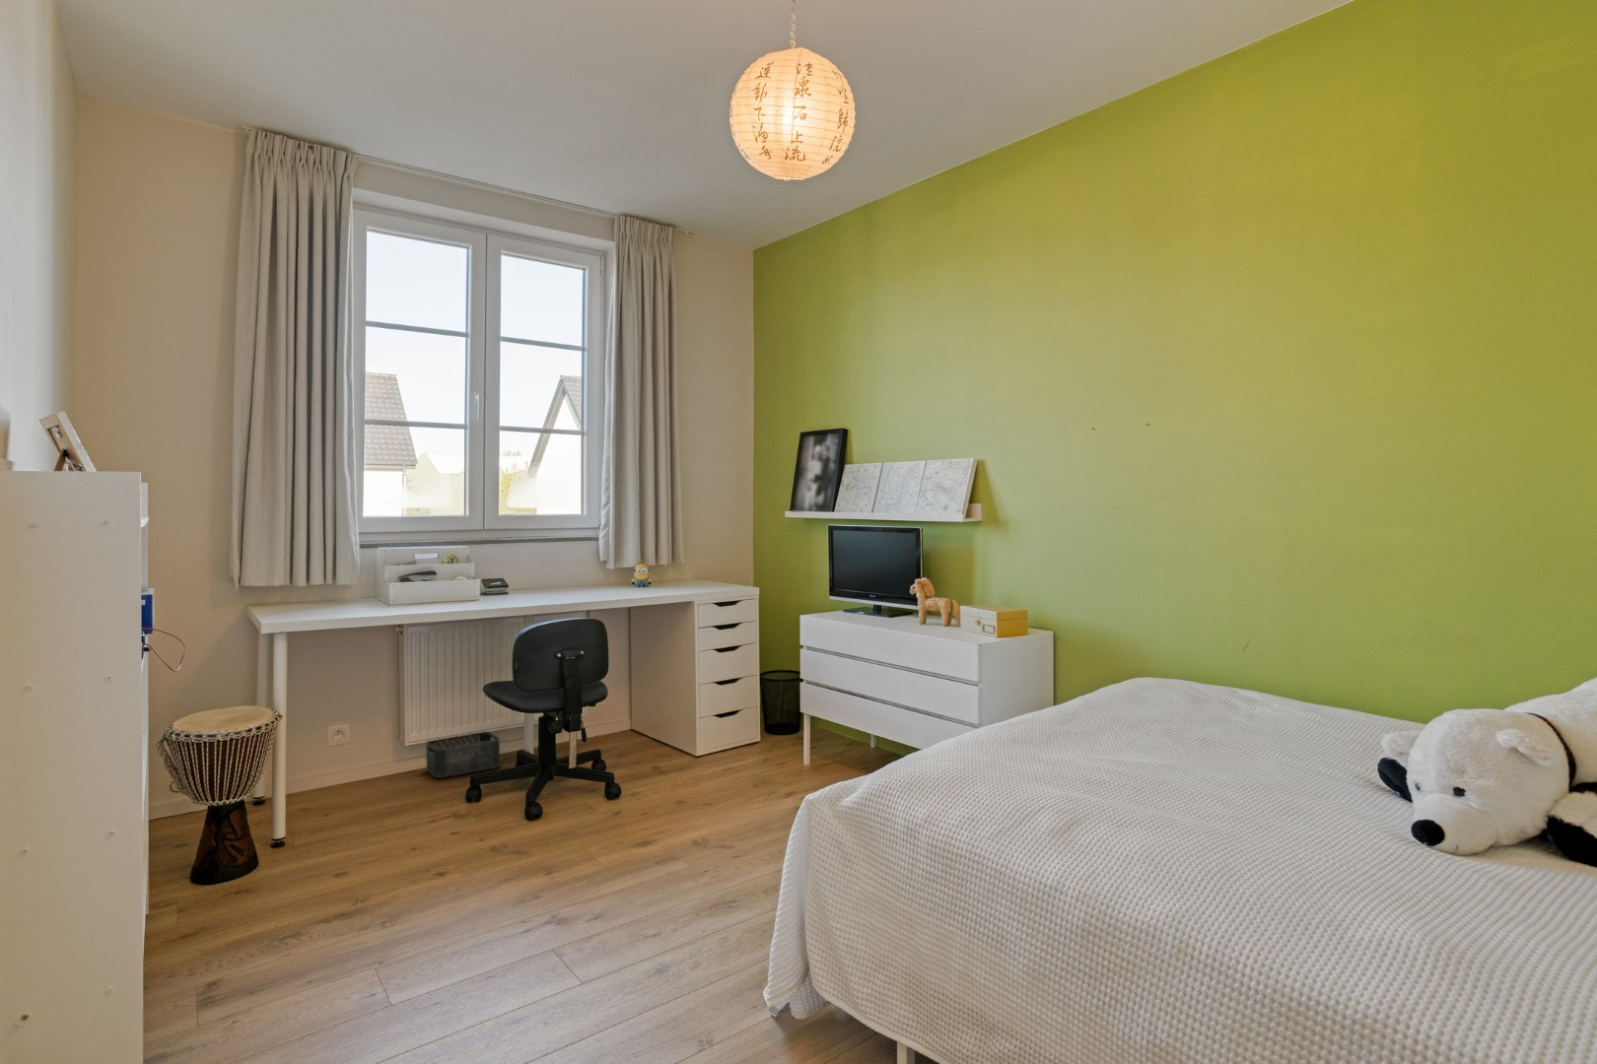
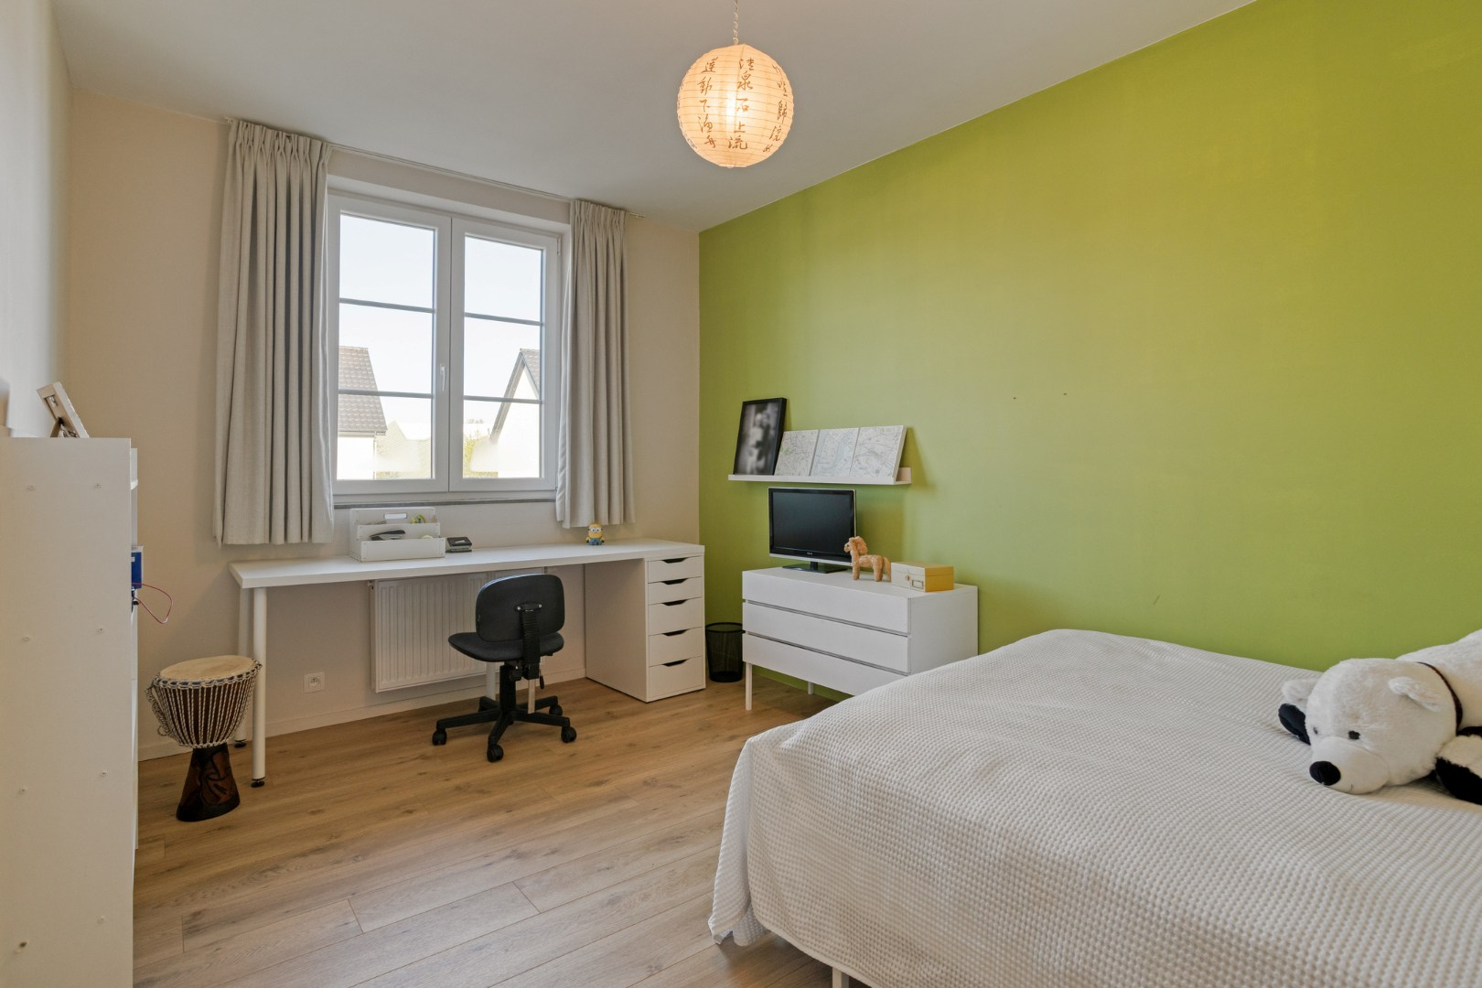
- storage bin (462, 754)
